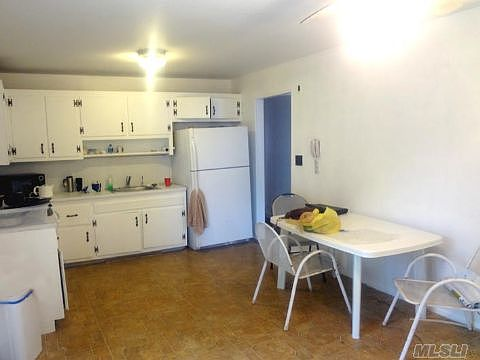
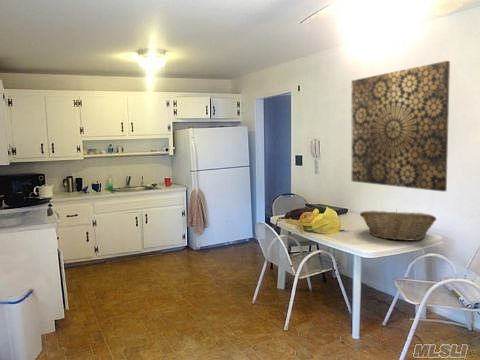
+ wall art (393, 129)
+ fruit basket (396, 221)
